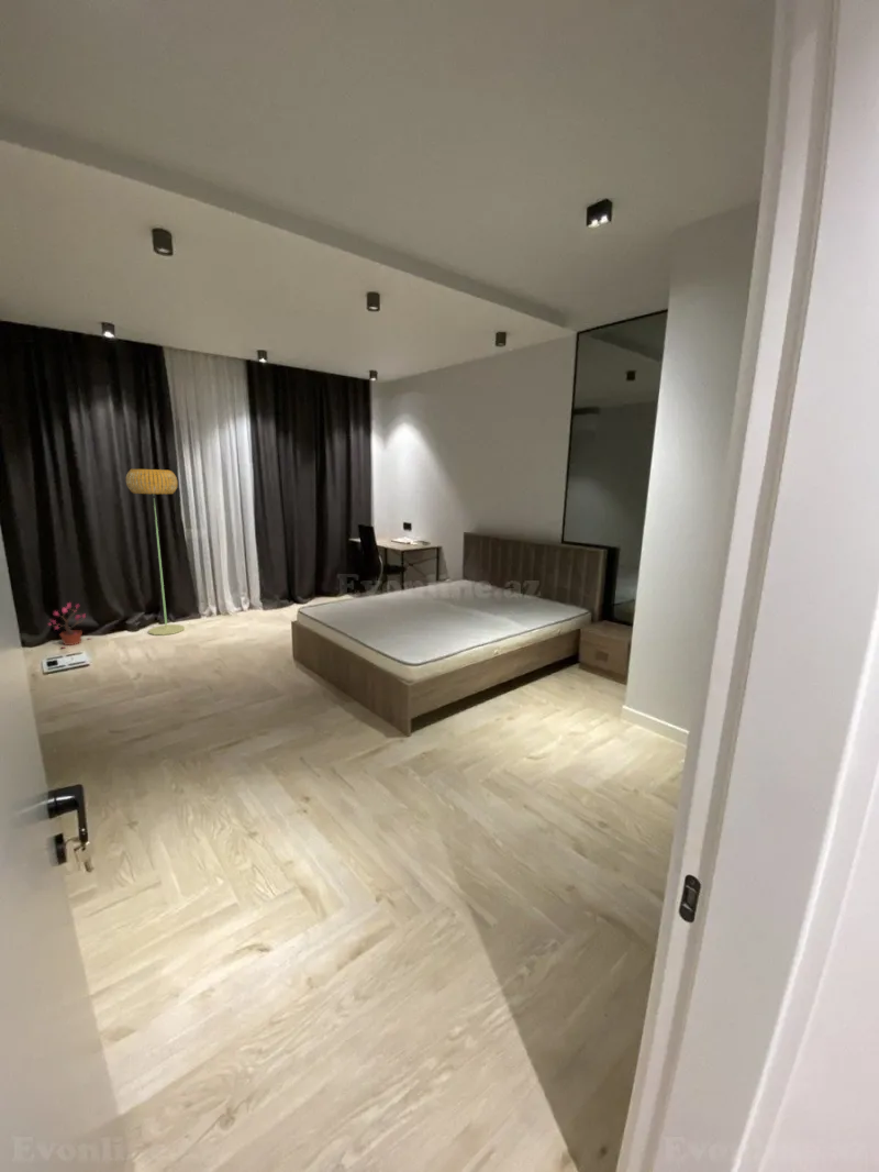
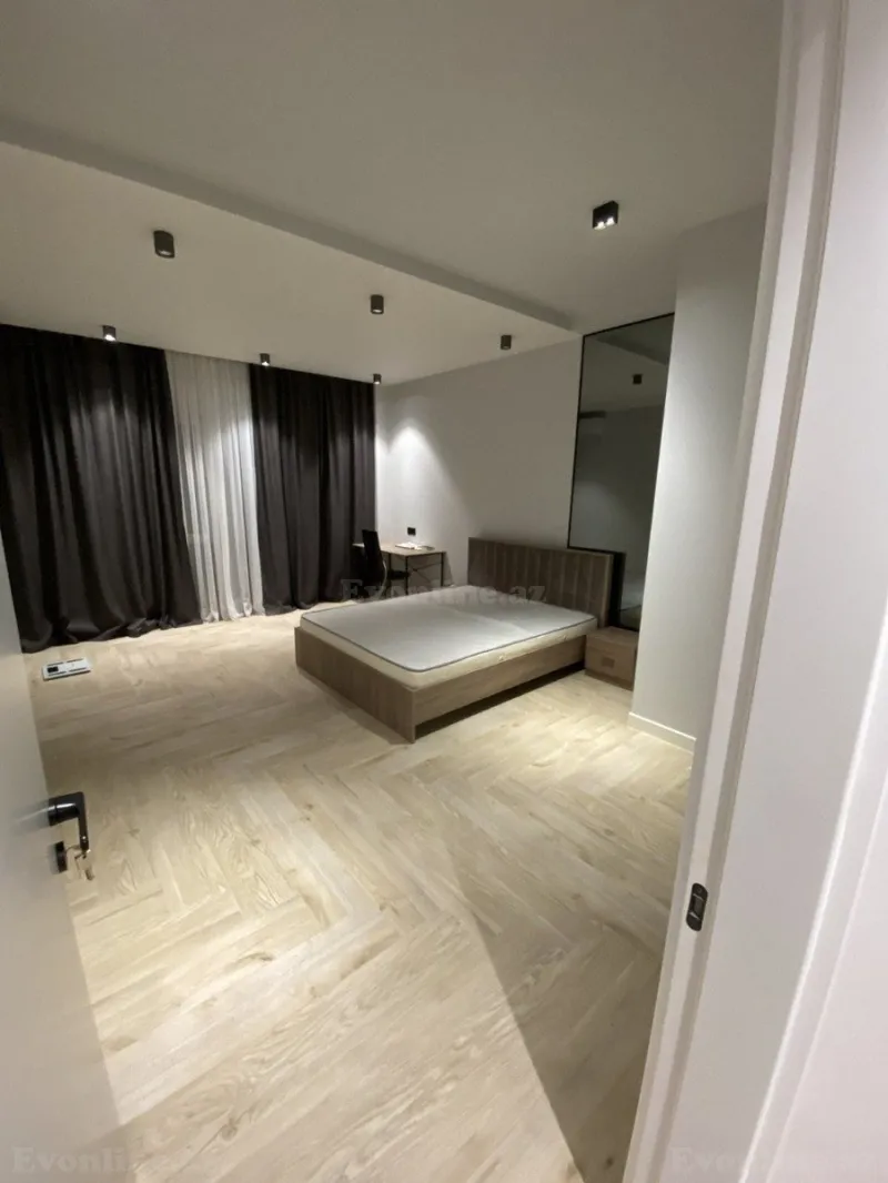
- potted plant (67, 623)
- floor lamp (158, 552)
